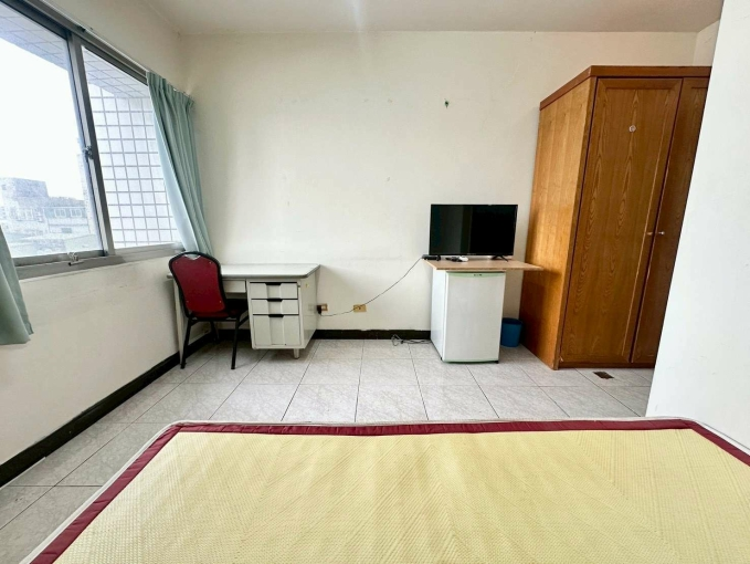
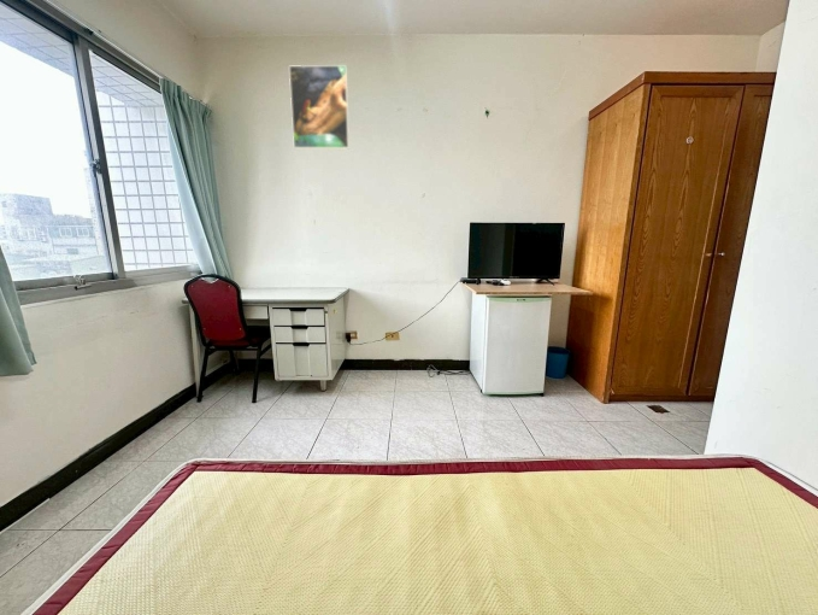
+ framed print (319, 107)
